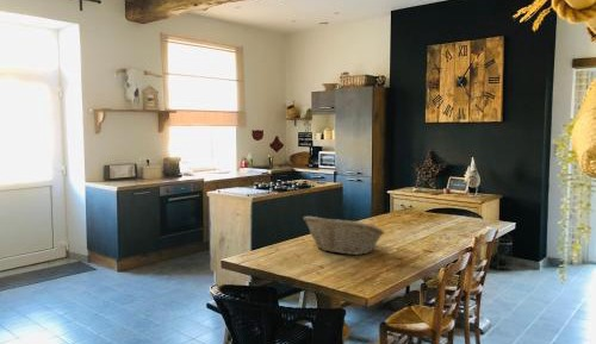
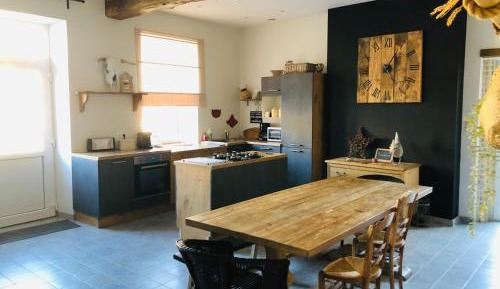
- fruit basket (342, 231)
